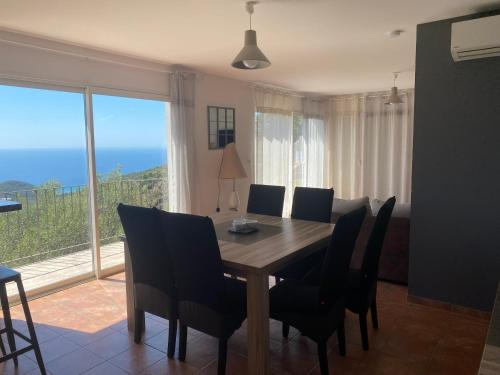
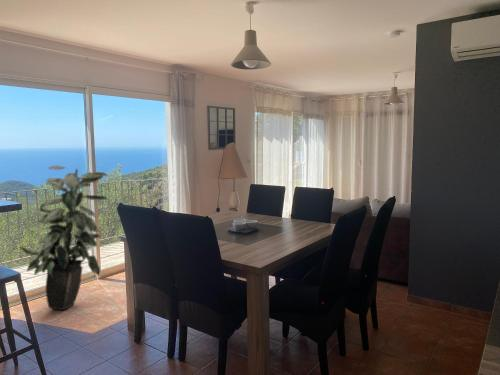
+ indoor plant (68, 236)
